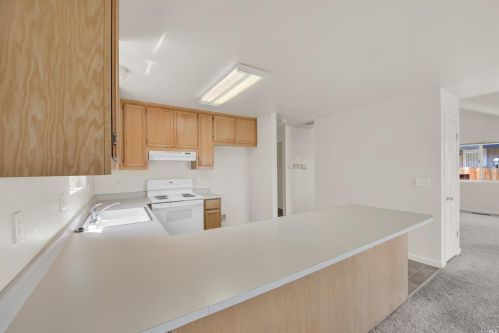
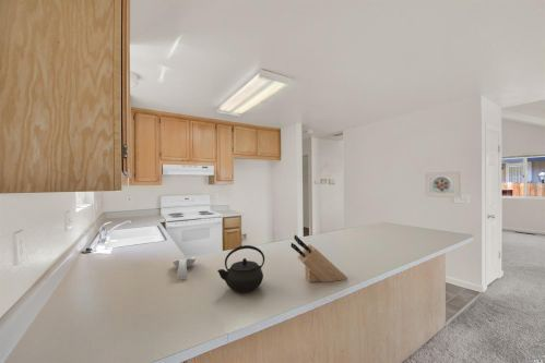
+ kettle (241, 266)
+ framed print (441, 184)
+ knife block (318, 256)
+ spoon rest (183, 263)
